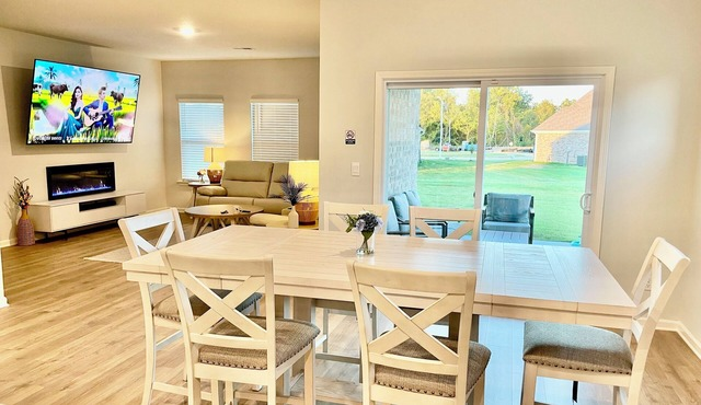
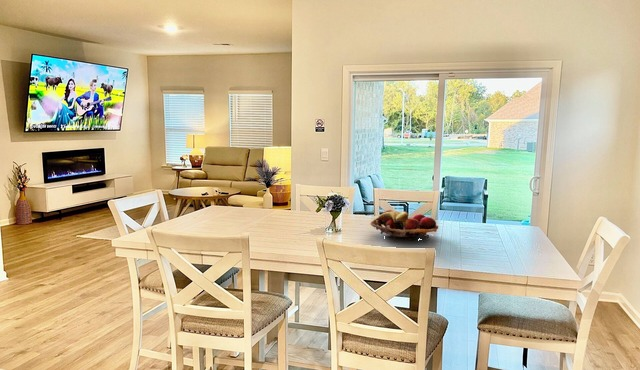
+ fruit basket (403, 223)
